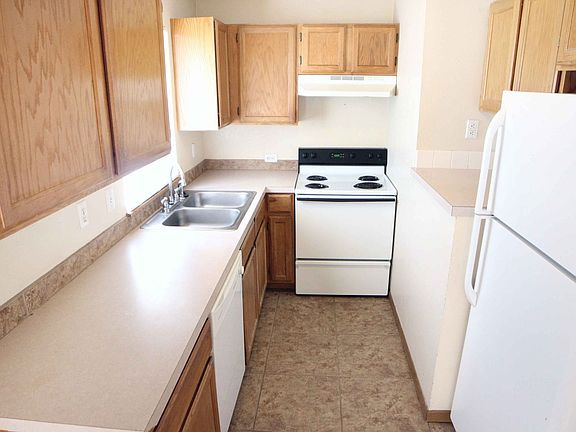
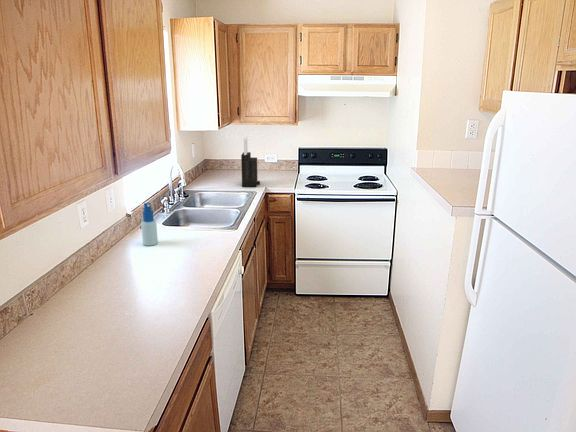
+ spray bottle (148, 223)
+ knife block (251, 161)
